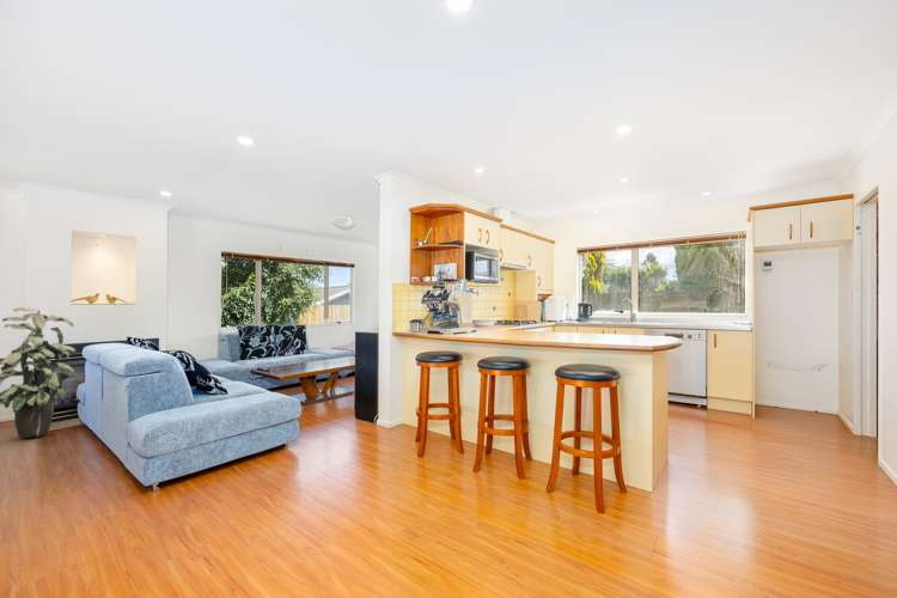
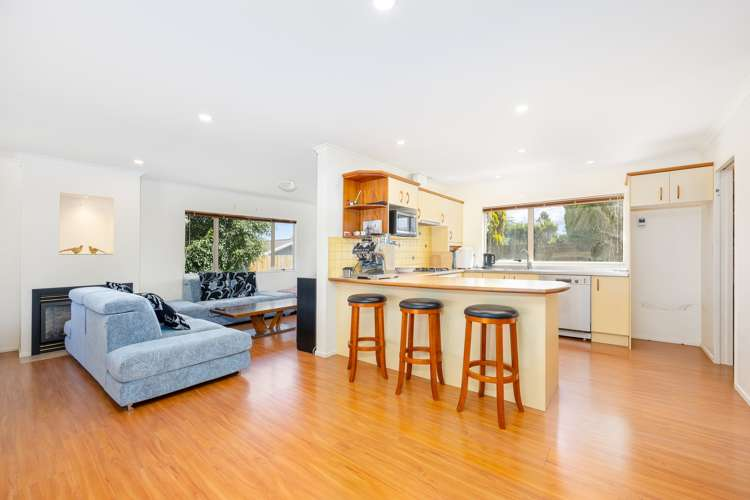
- indoor plant (31, 371)
